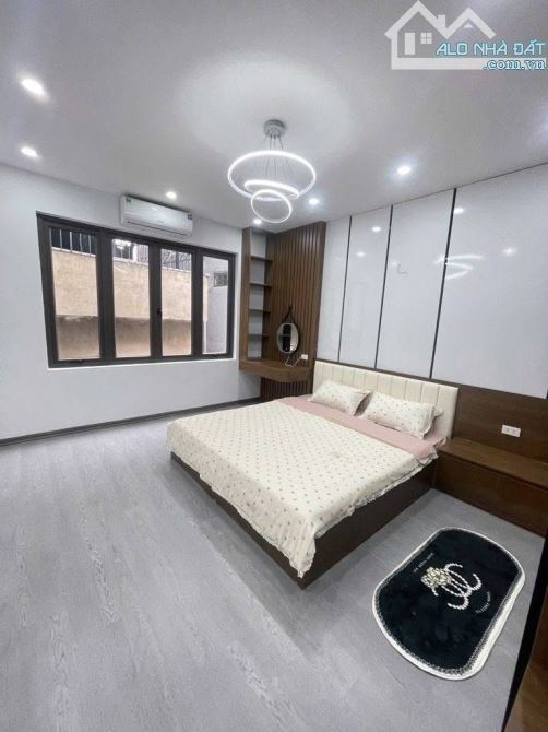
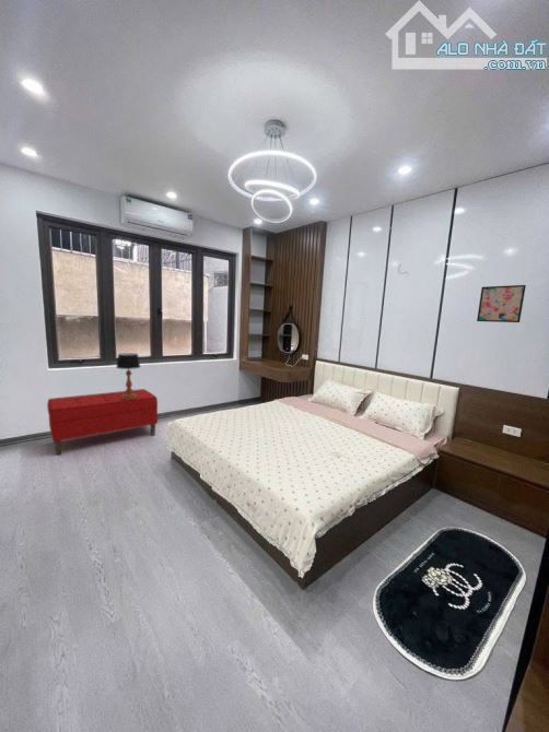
+ table lamp (128, 376)
+ wall art (500, 304)
+ bench (105, 417)
